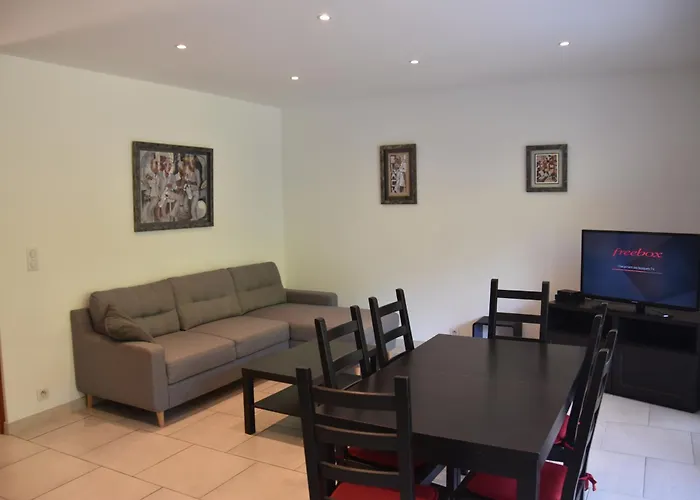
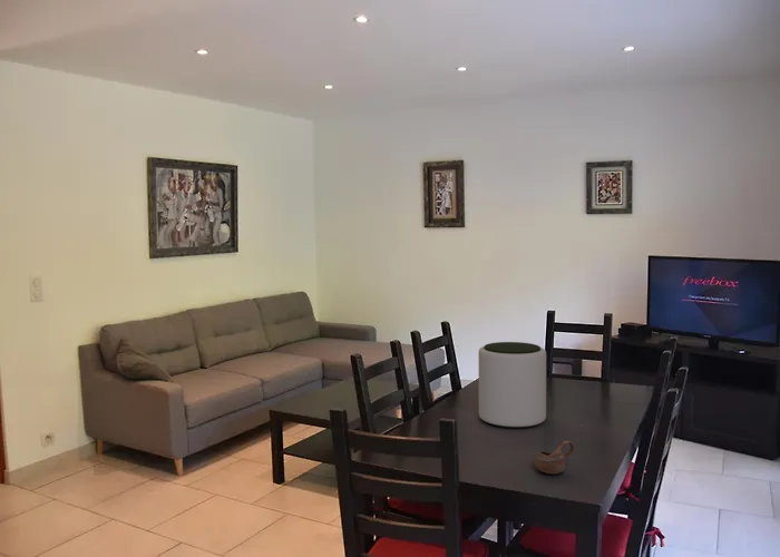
+ plant pot (511, 383)
+ cup (554, 457)
